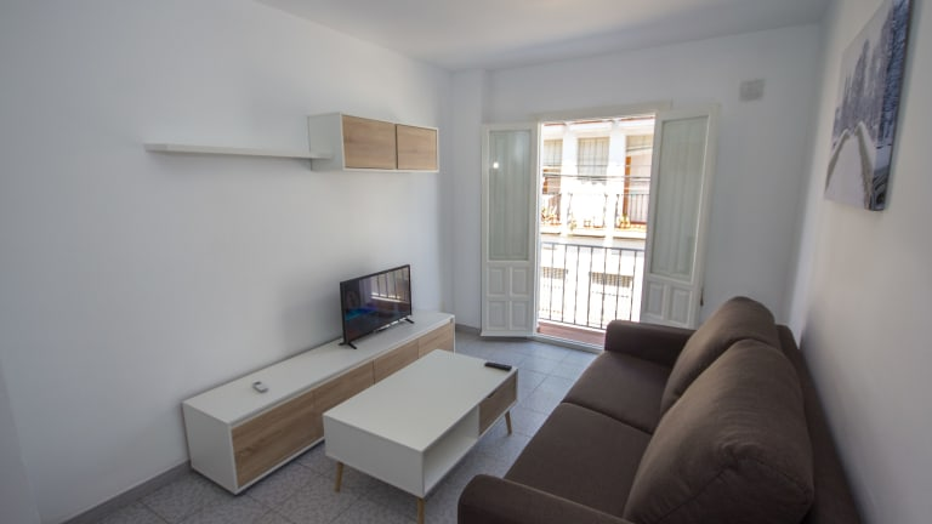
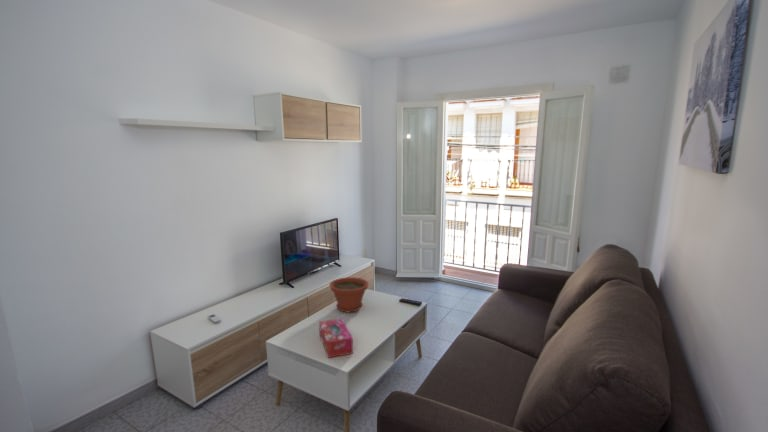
+ tissue box (335, 336)
+ plant pot (349, 295)
